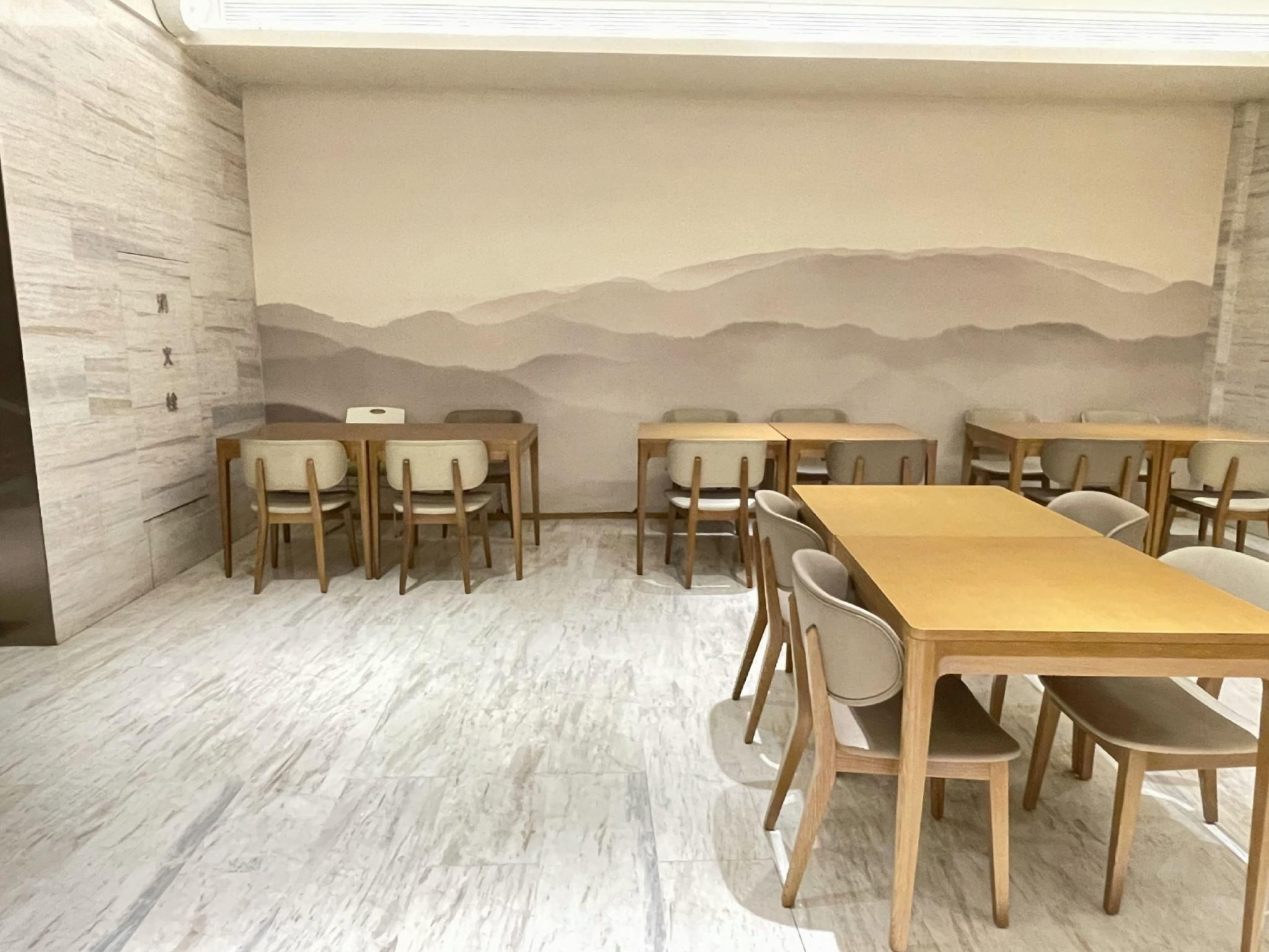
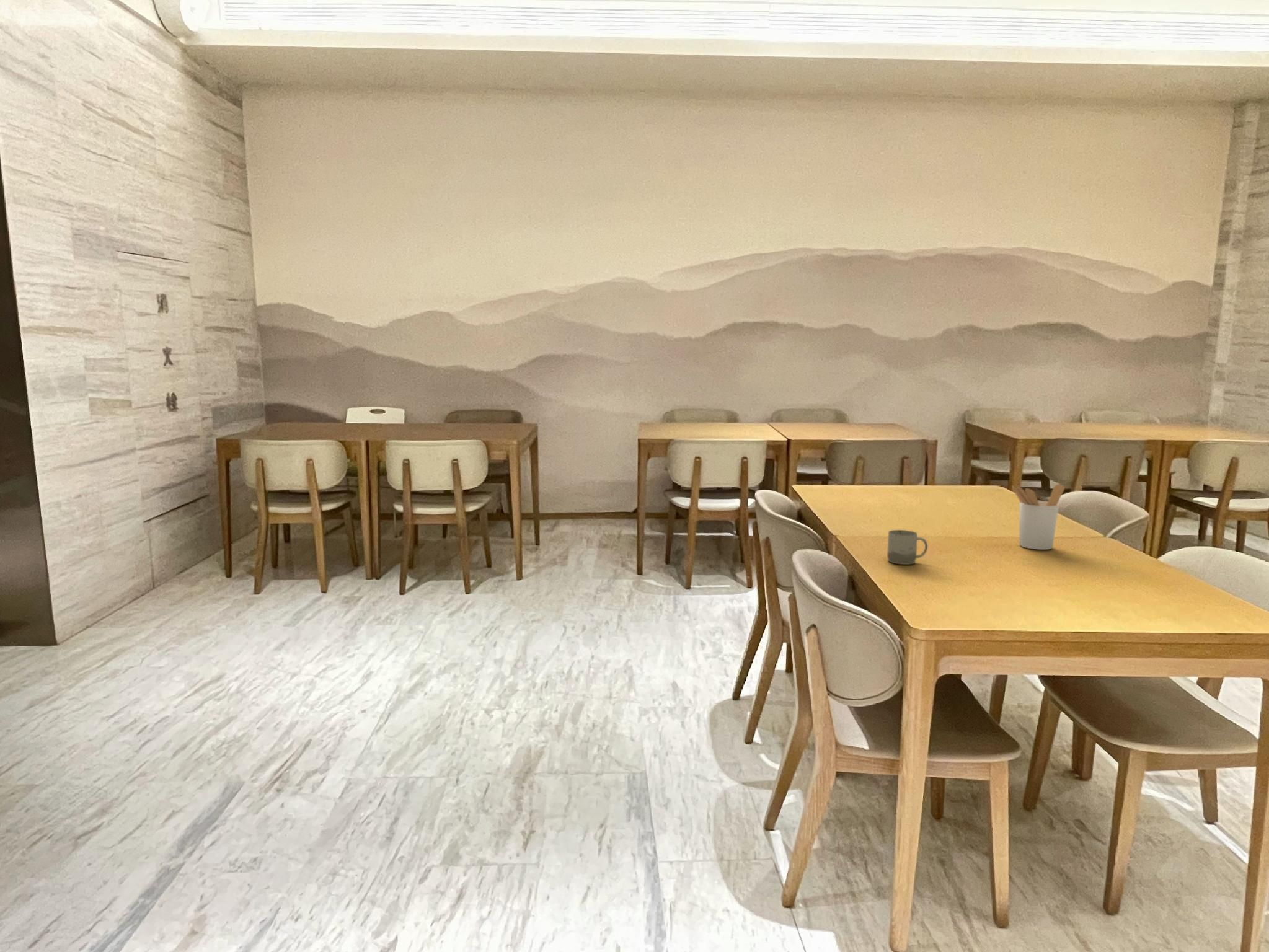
+ utensil holder (1033, 515)
+ cup (908, 547)
